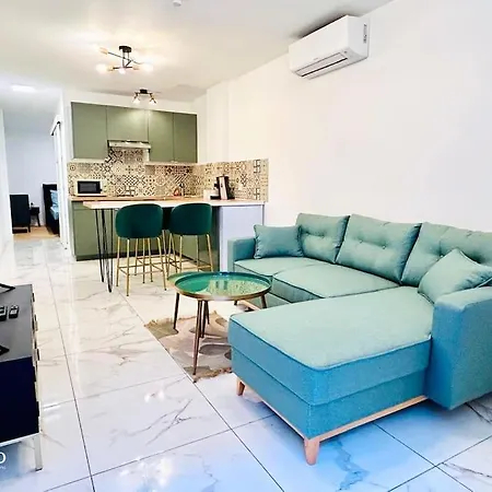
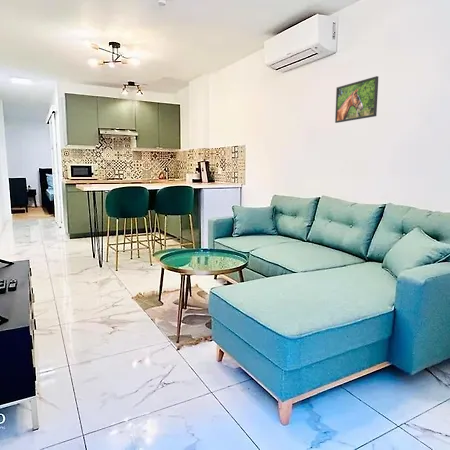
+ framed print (355, 101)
